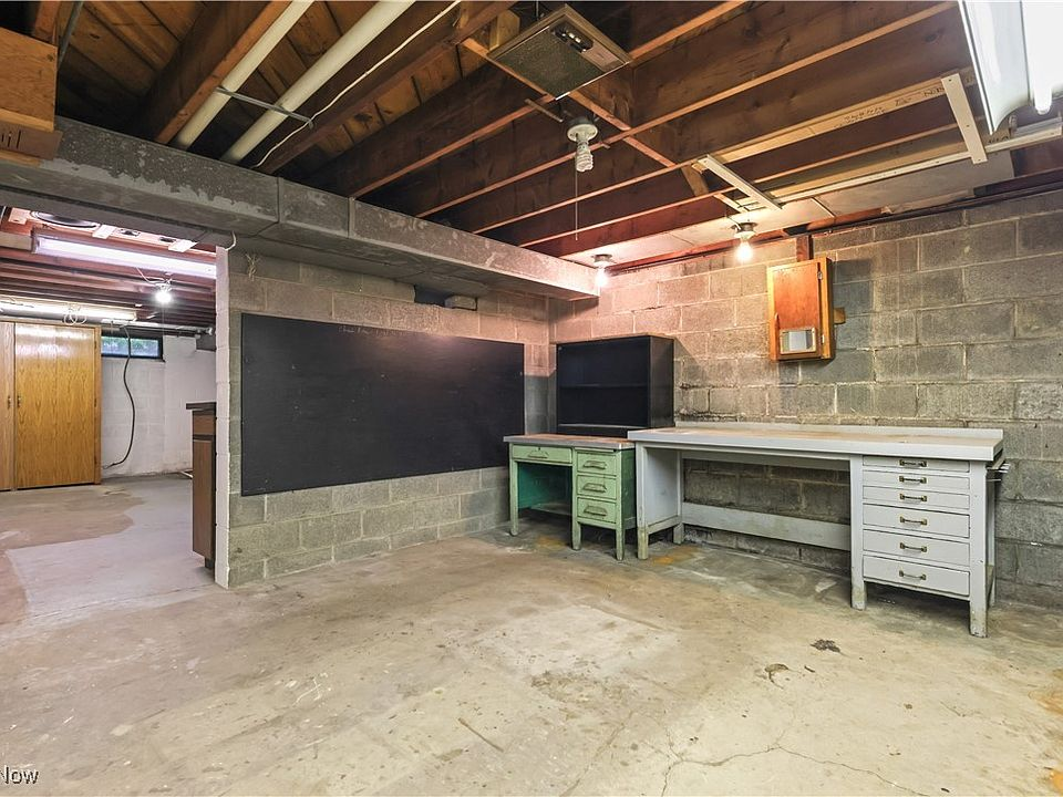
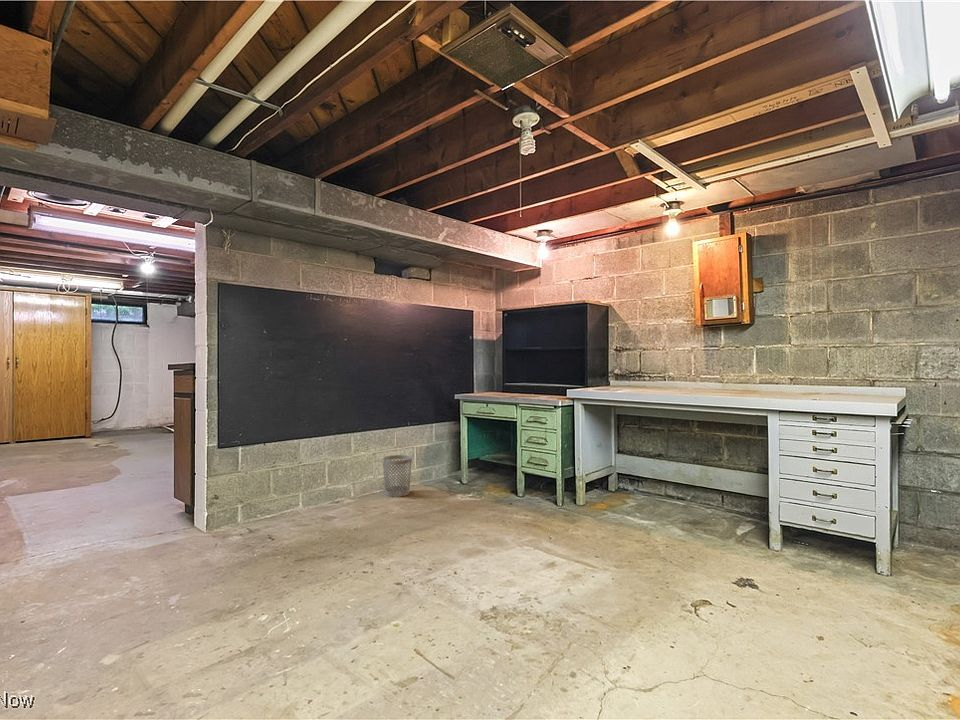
+ wastebasket (397, 476)
